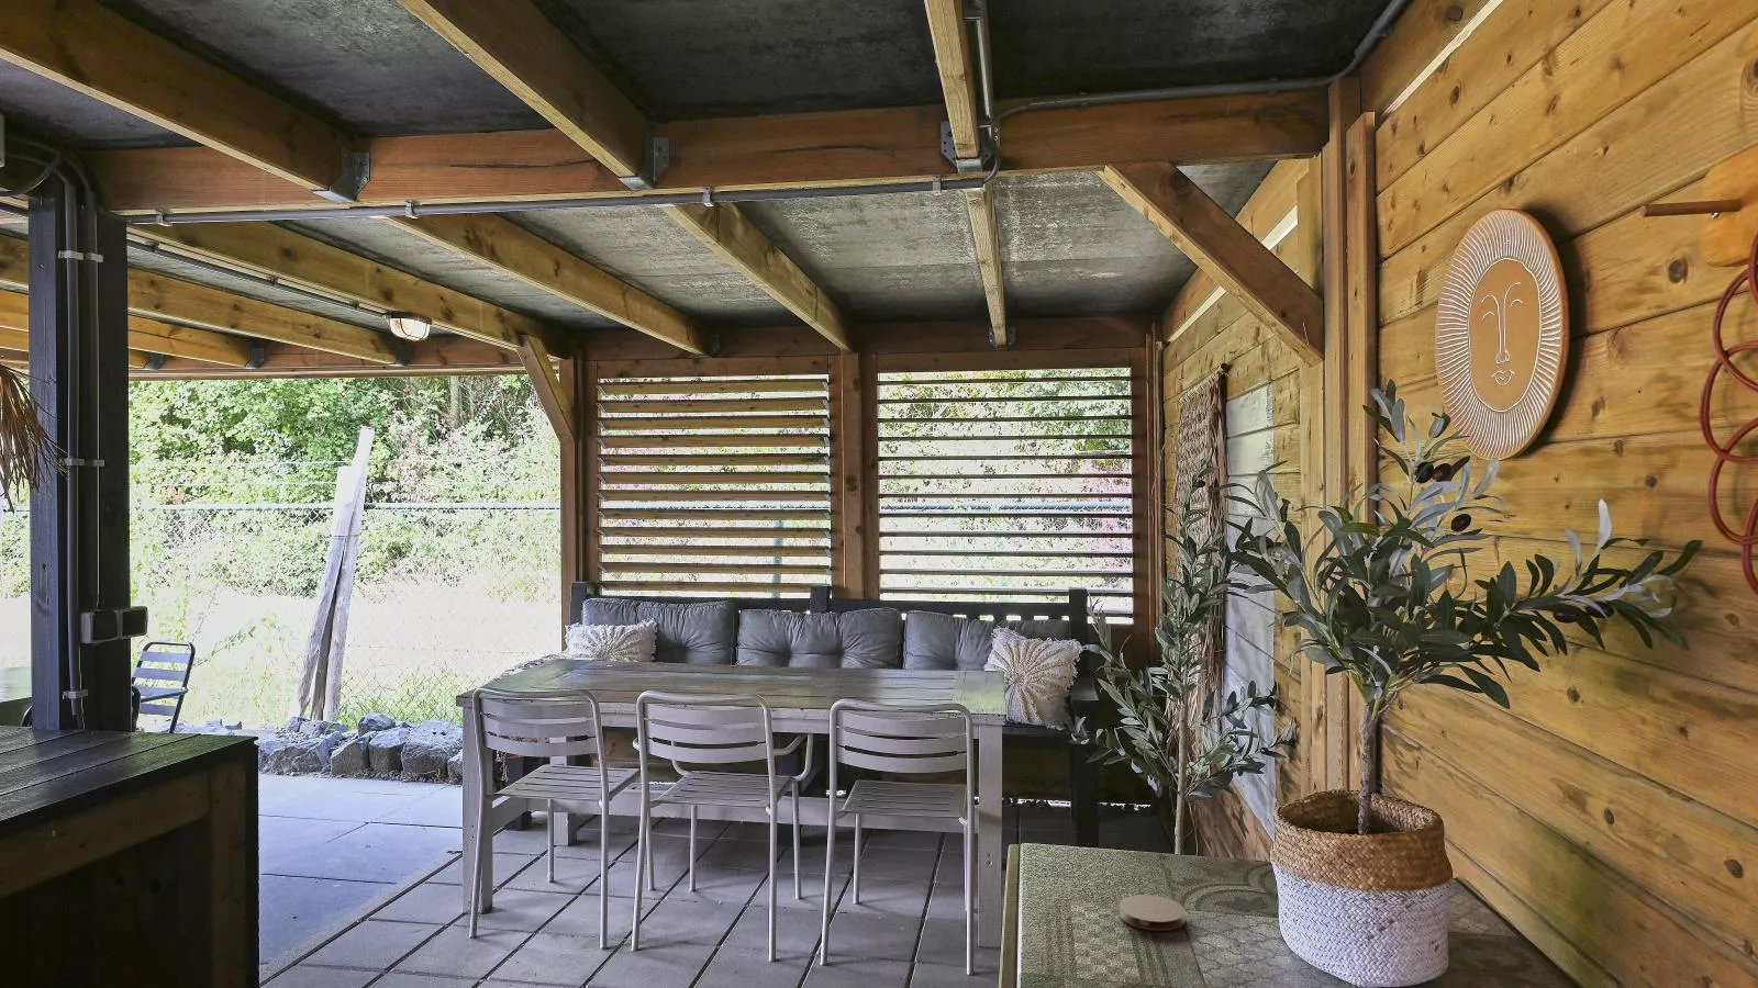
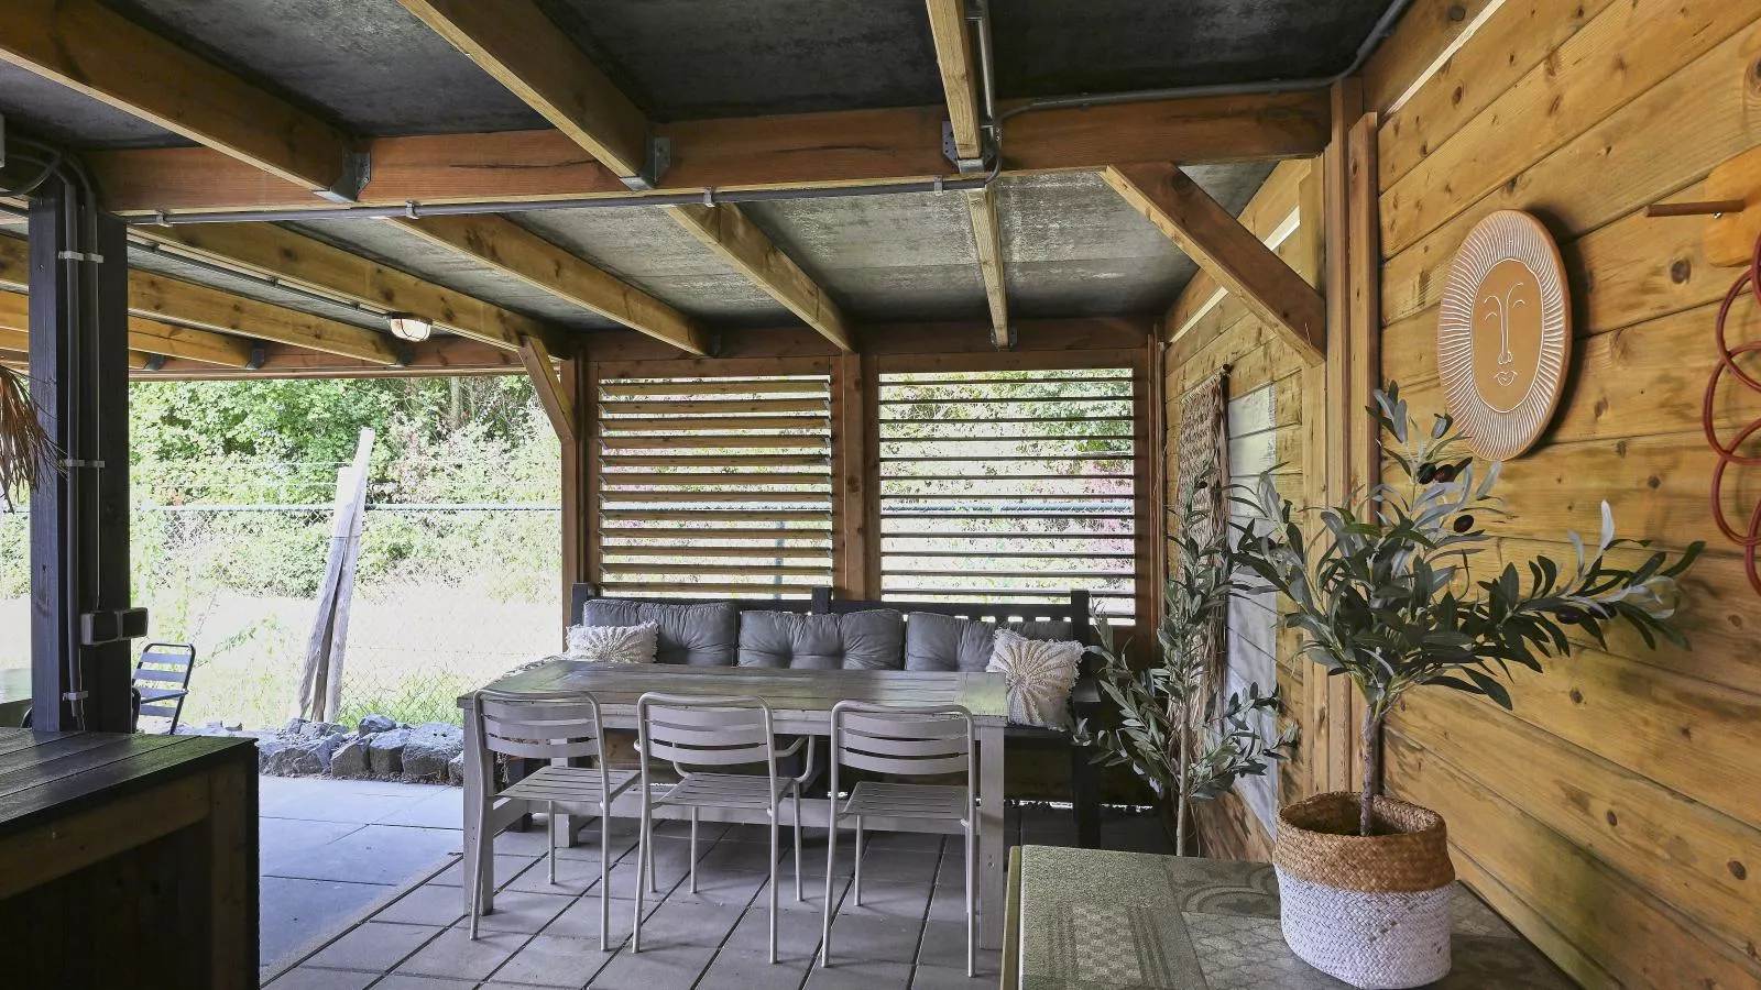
- coaster (1152, 911)
